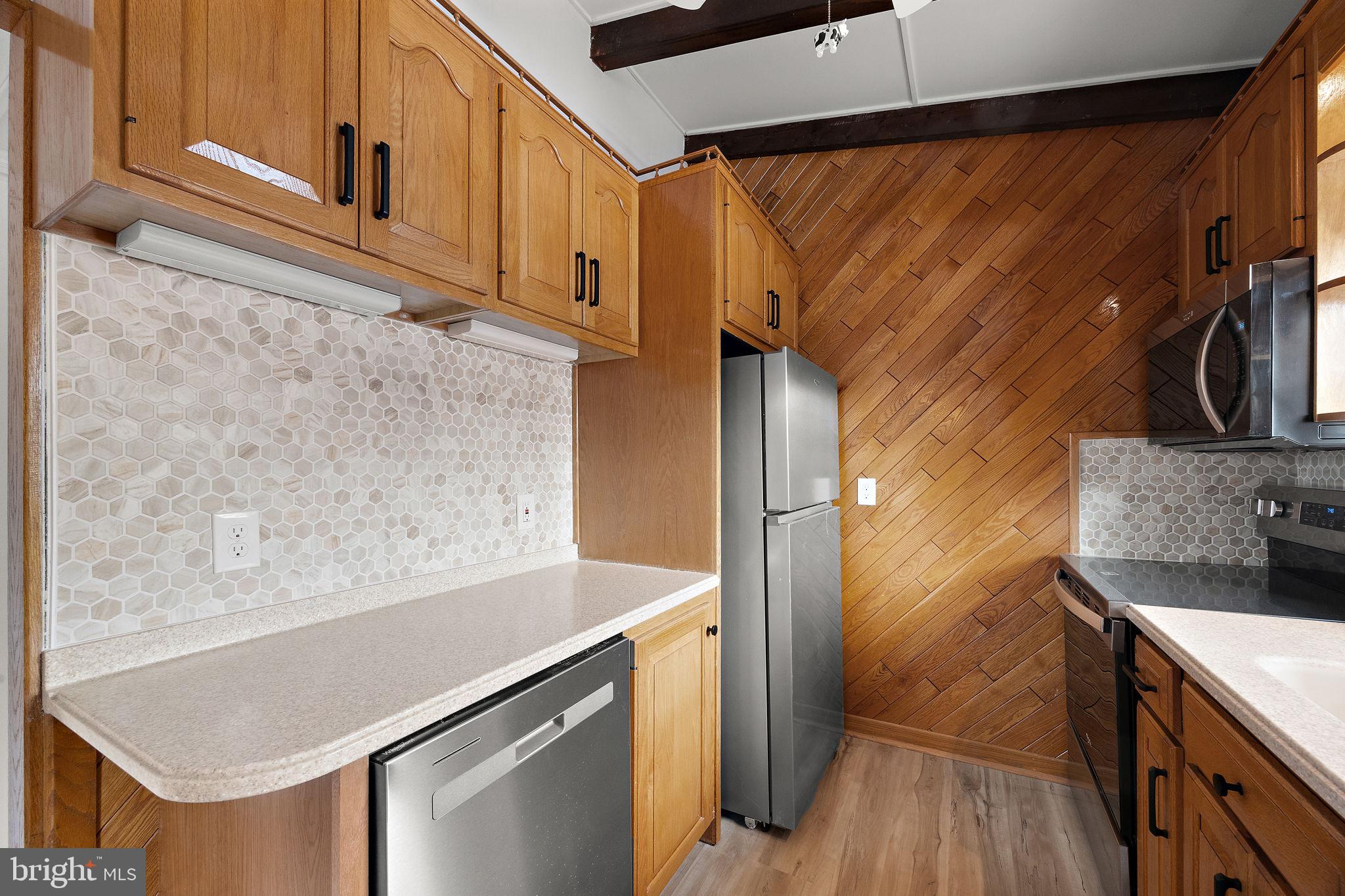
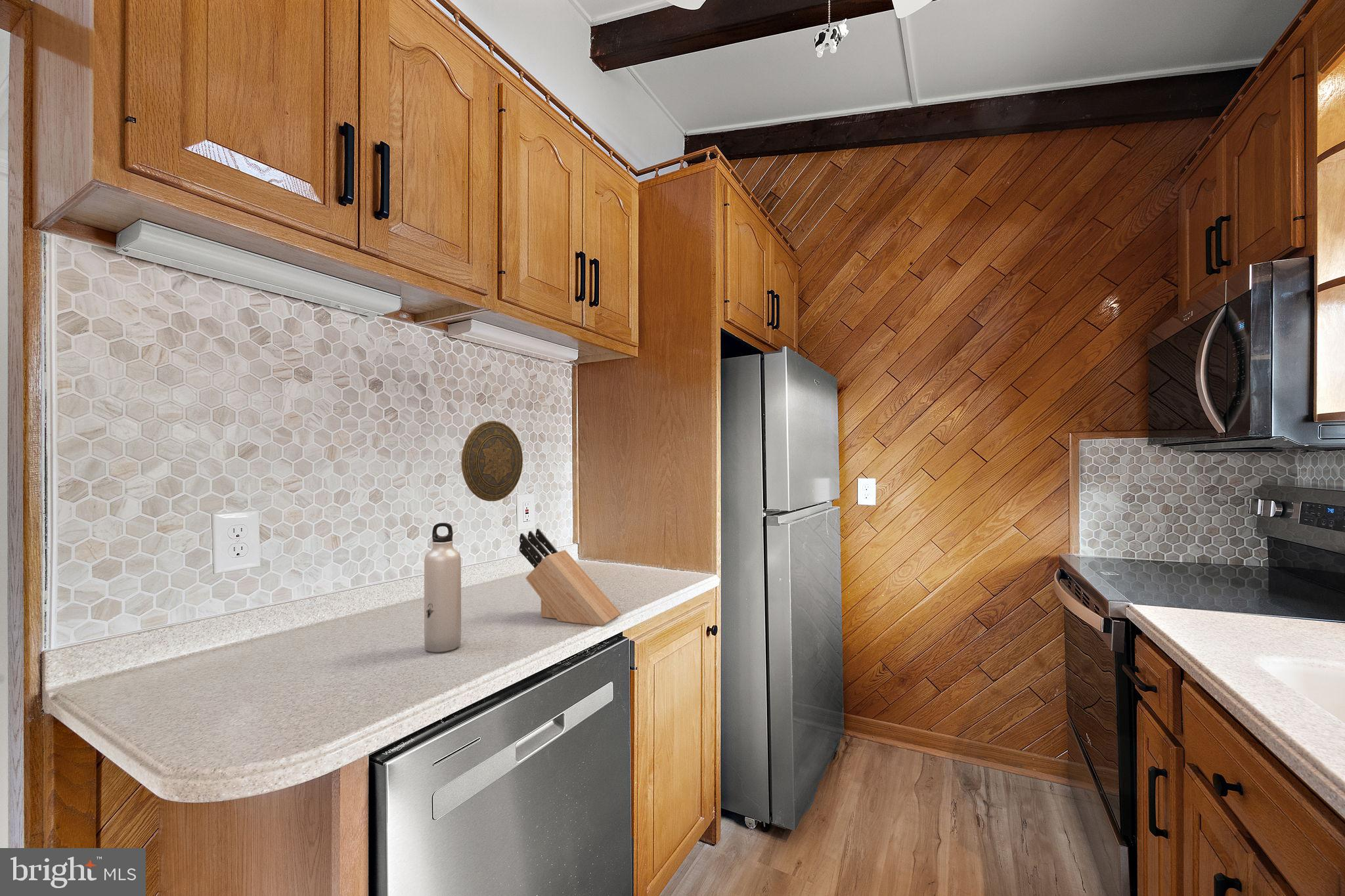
+ decorative plate (496, 461)
+ water bottle (443, 585)
+ knife block (566, 574)
